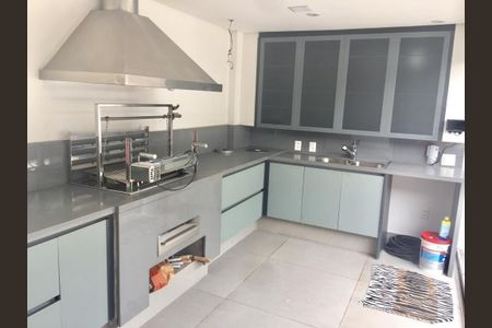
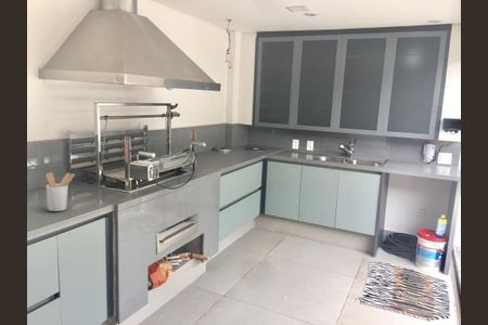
+ utensil holder (61, 191)
